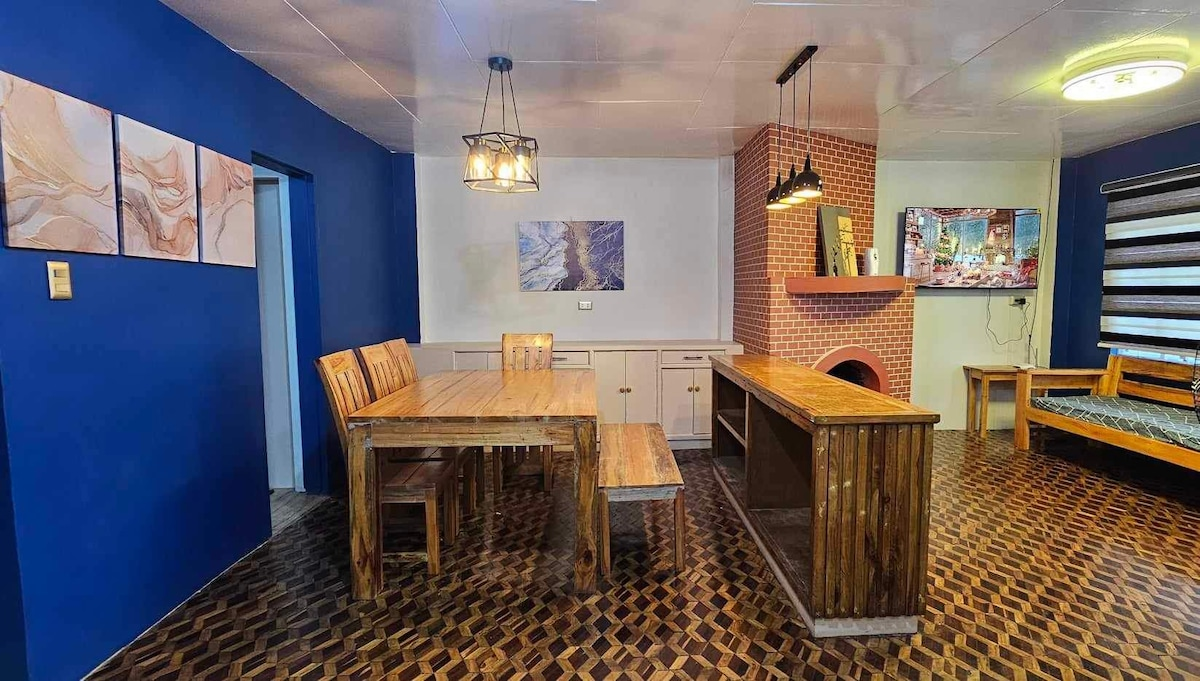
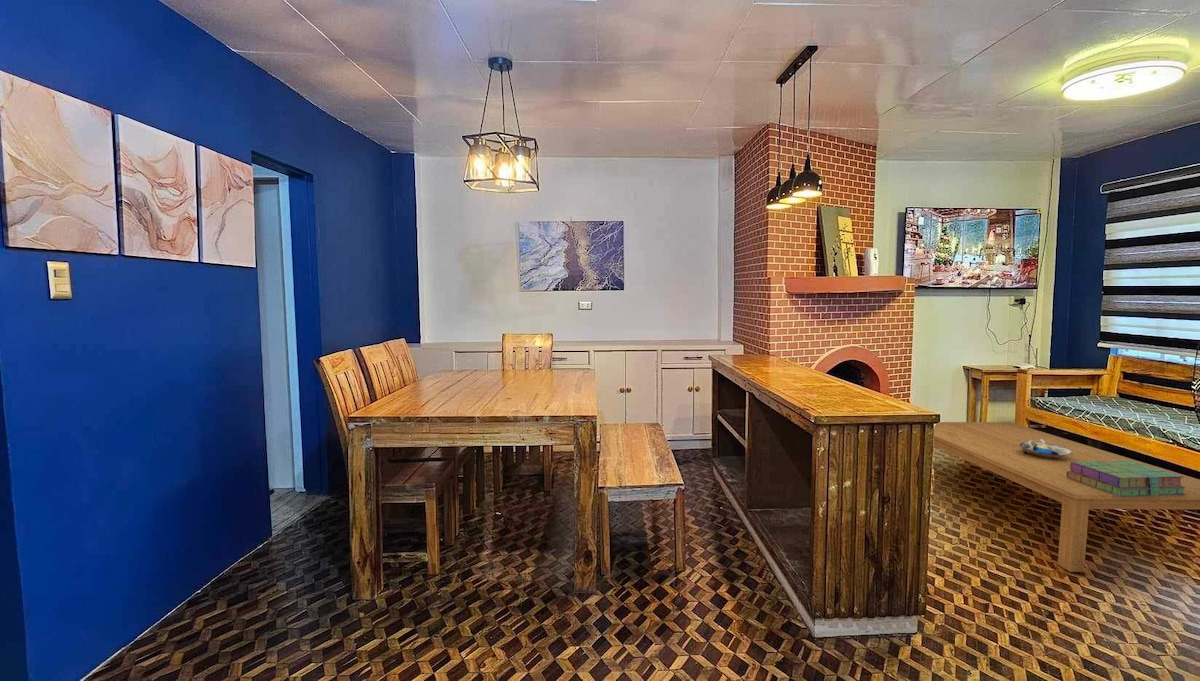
+ coffee table (1033, 480)
+ decorative bowl (1038, 446)
+ stack of books (1123, 476)
